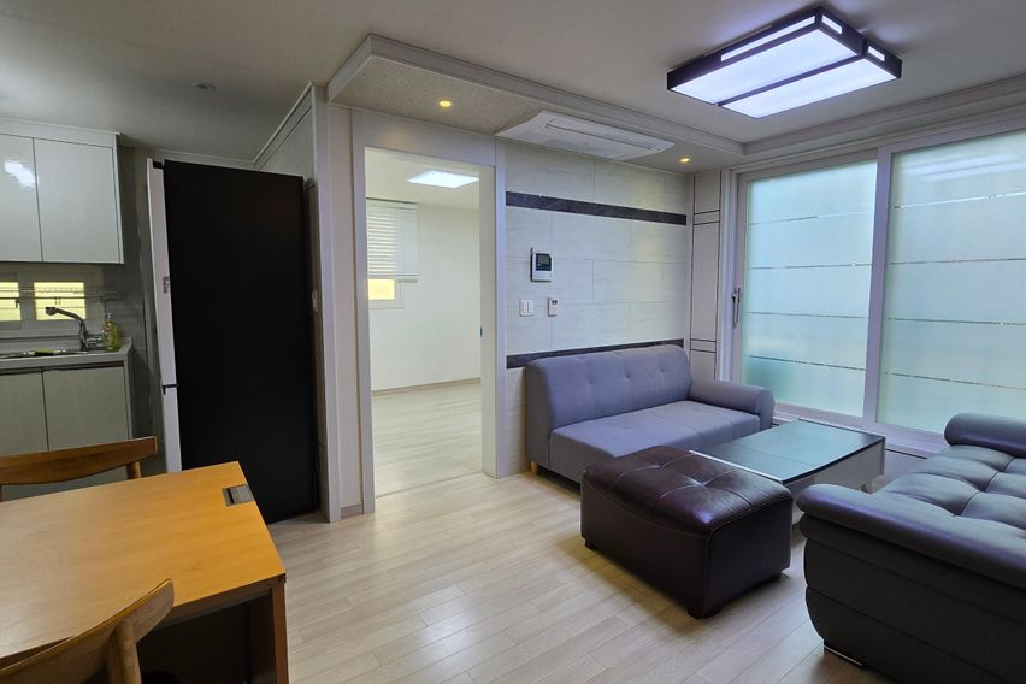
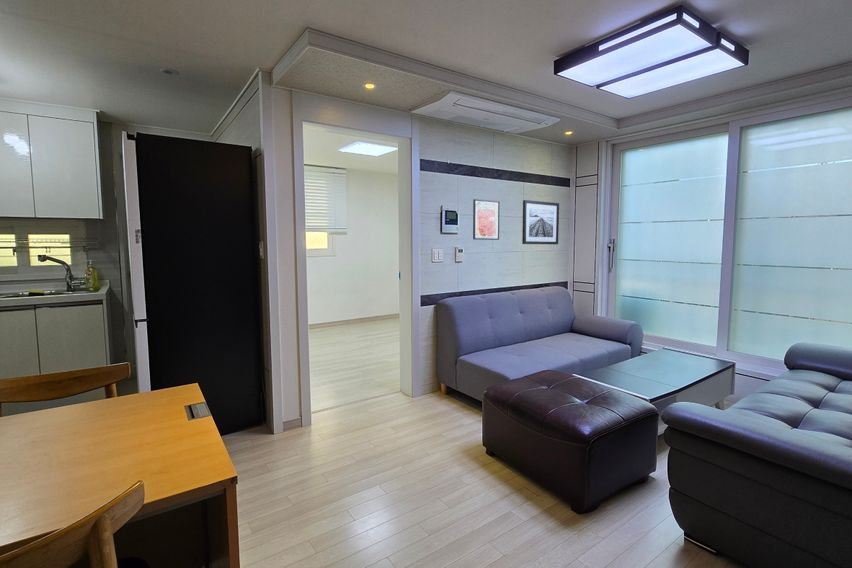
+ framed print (486, 220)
+ wall art (541, 223)
